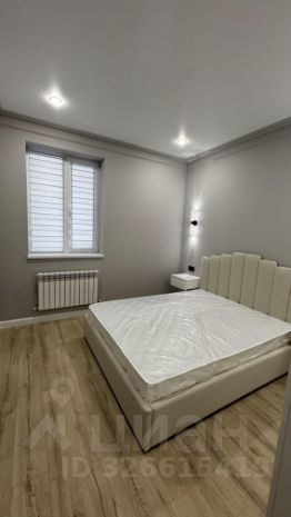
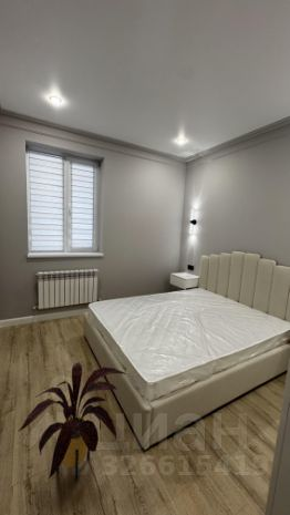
+ house plant (79, 418)
